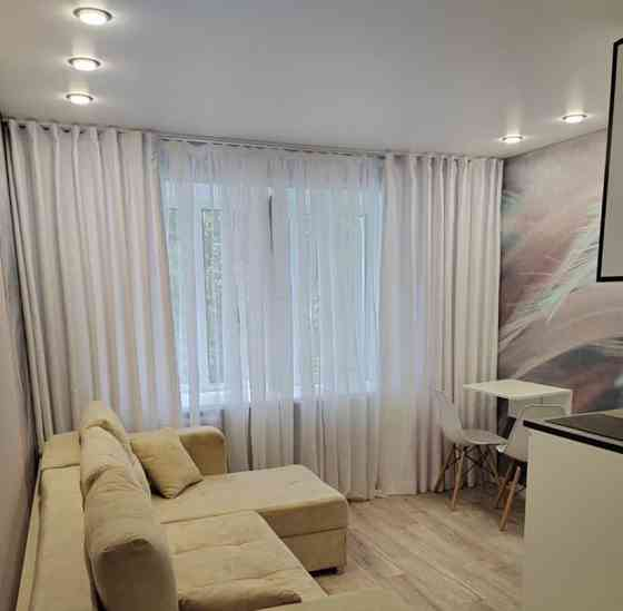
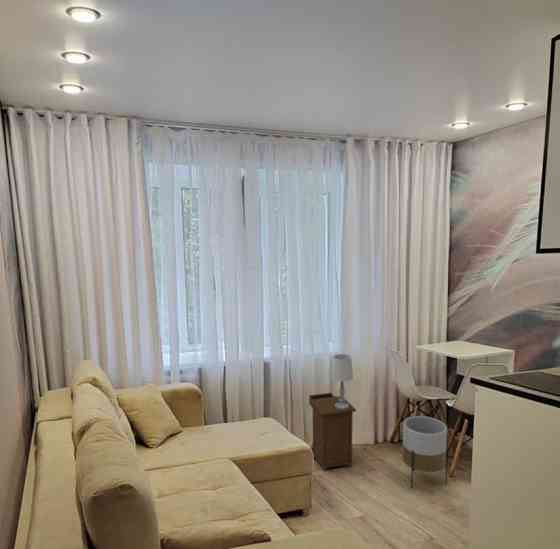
+ planter (423, 452)
+ table lamp (342, 381)
+ nightstand (329, 430)
